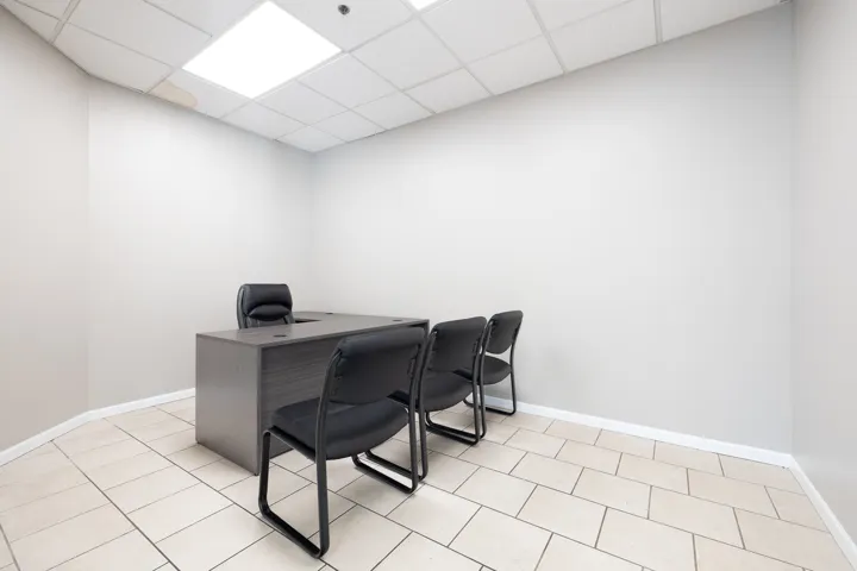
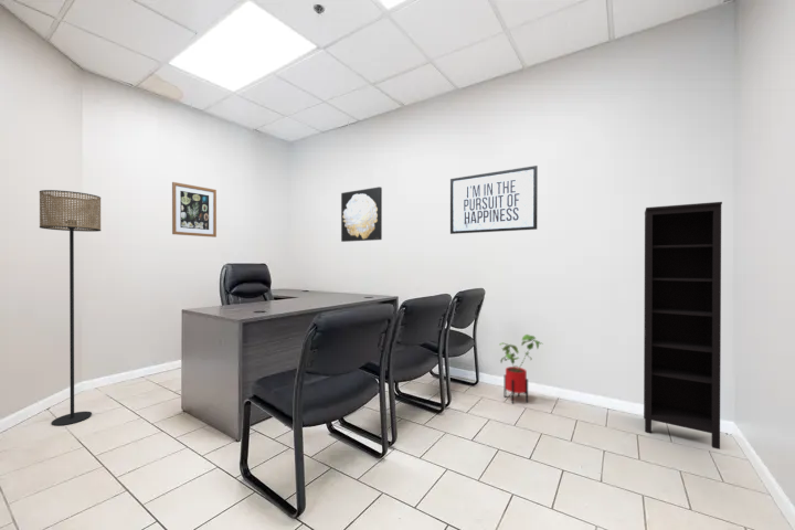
+ wall art (360, 215)
+ bookcase (678, 319)
+ house plant (517, 365)
+ floor lamp (72, 307)
+ mirror (490, 202)
+ wall art (194, 211)
